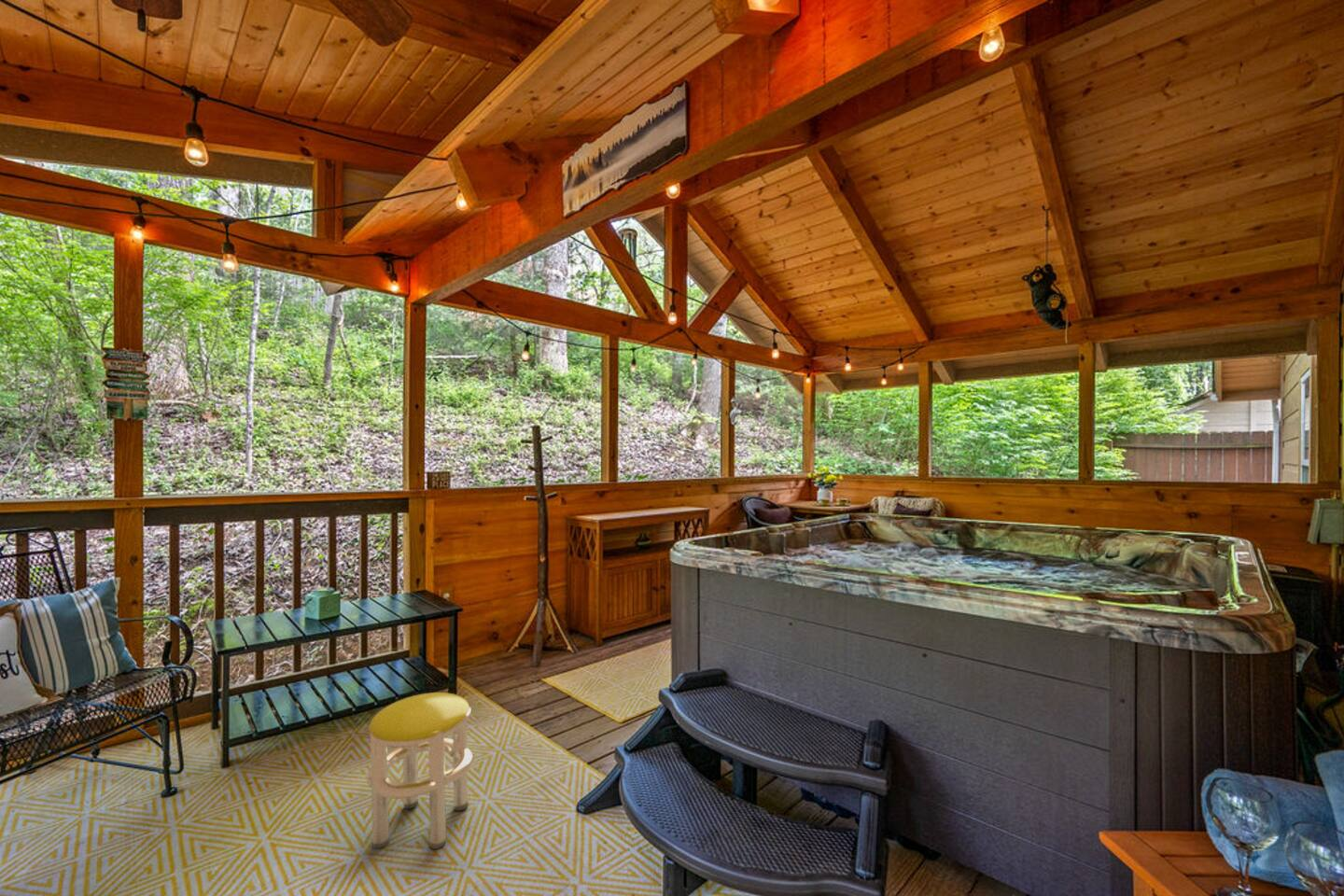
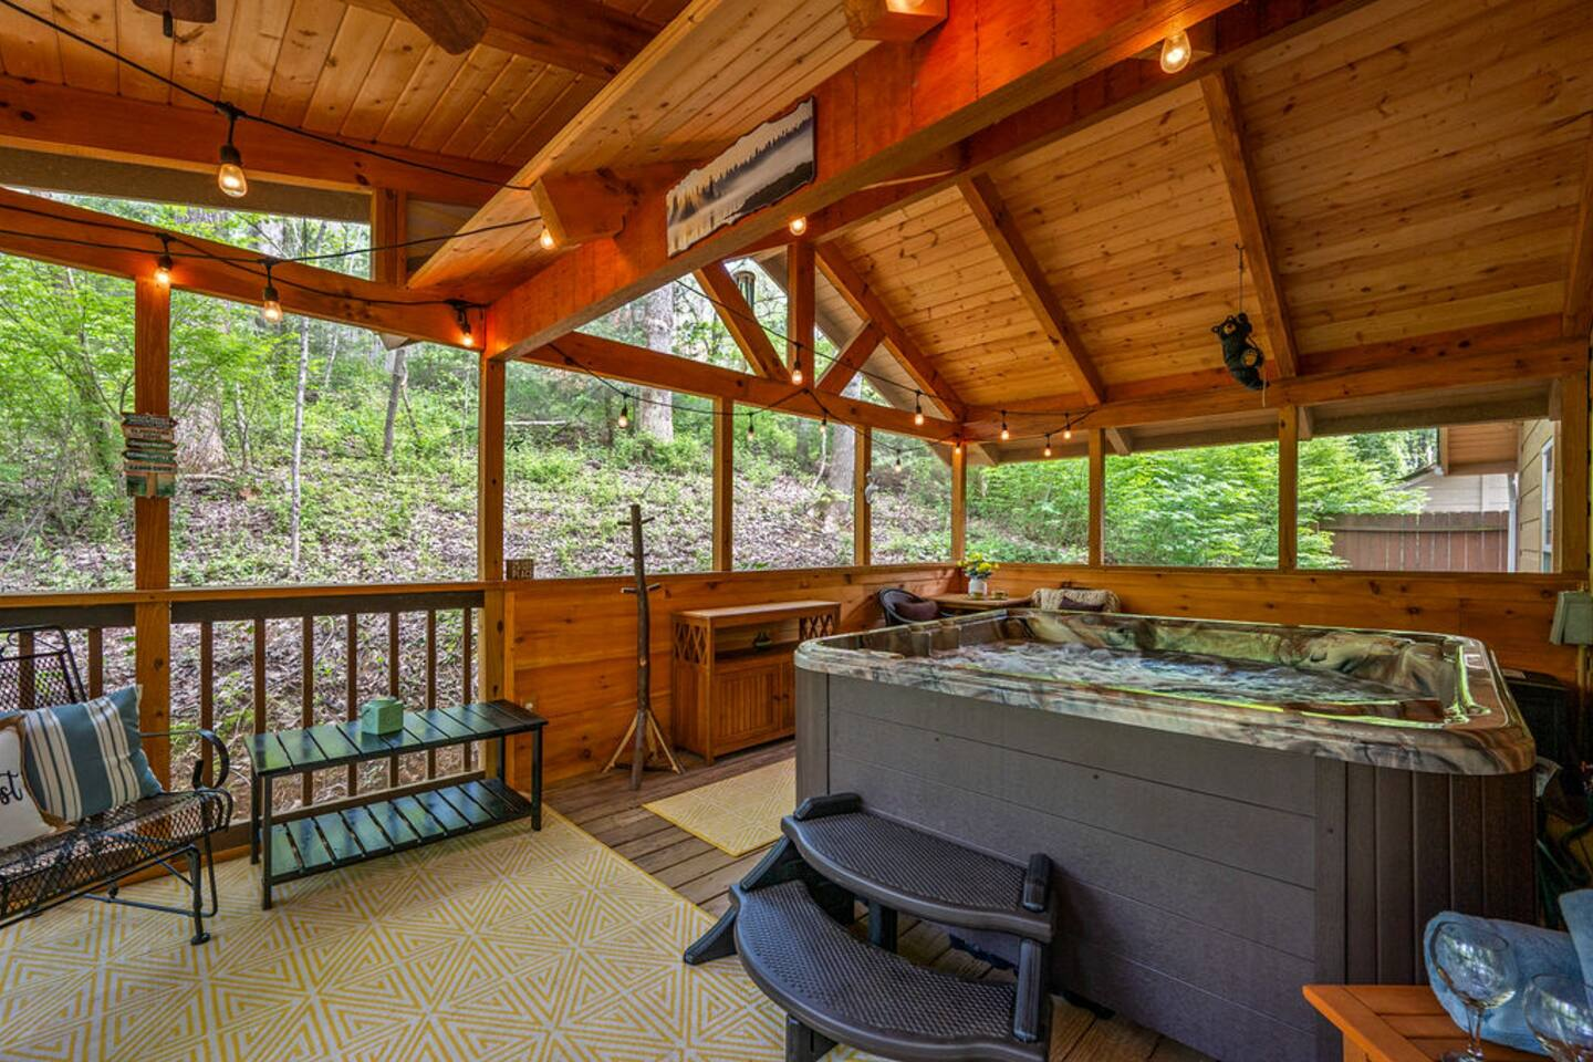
- stool (416, 765)
